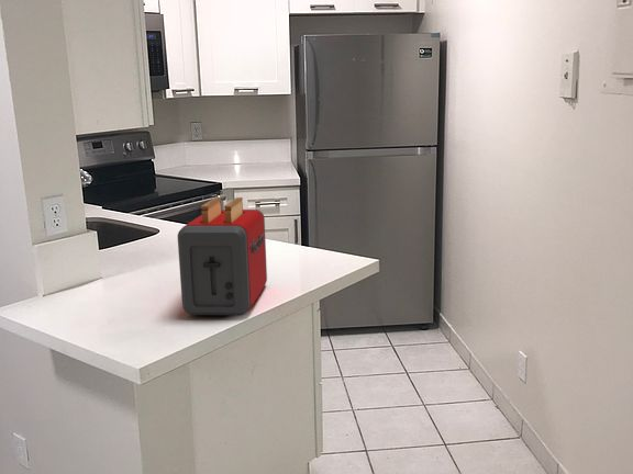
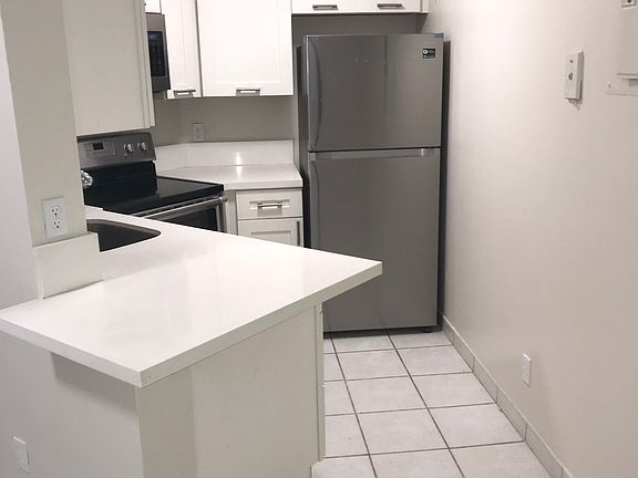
- toaster (224, 251)
